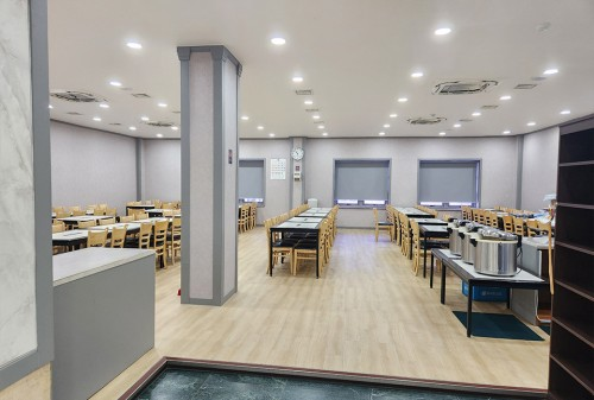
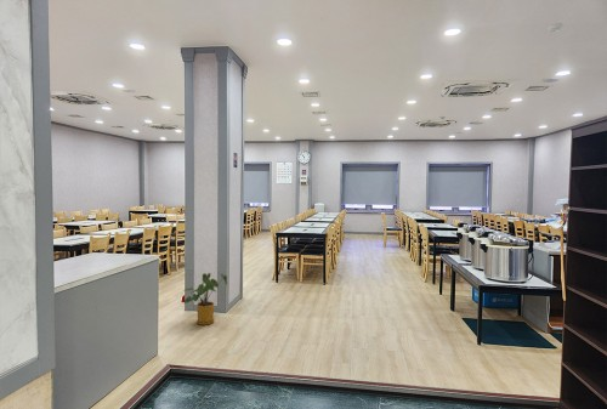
+ house plant (204, 299)
